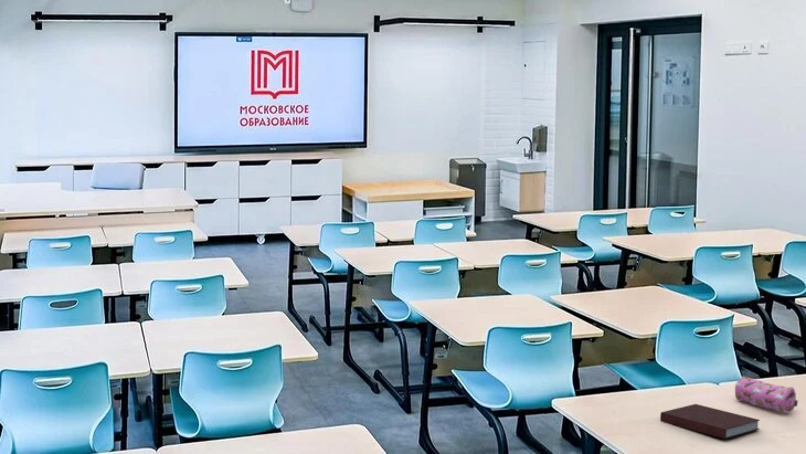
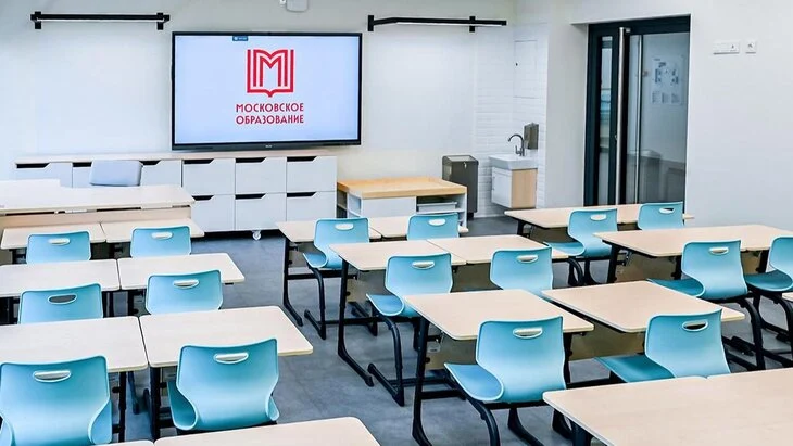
- pencil case (765, 393)
- notebook (709, 420)
